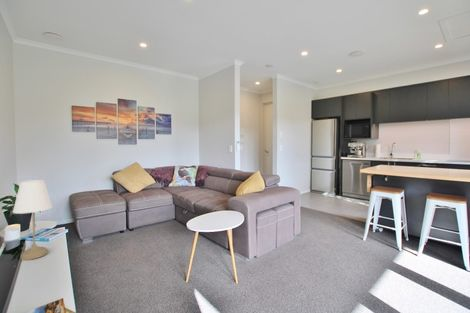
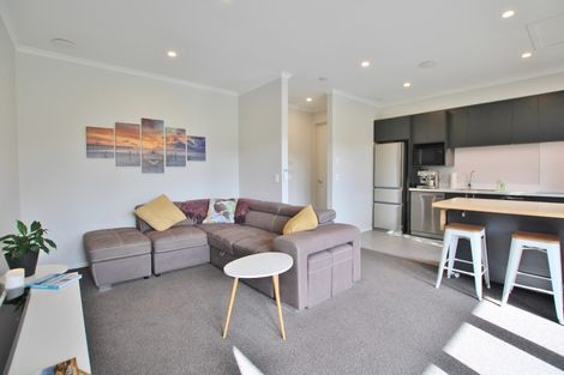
- desk lamp (33, 218)
